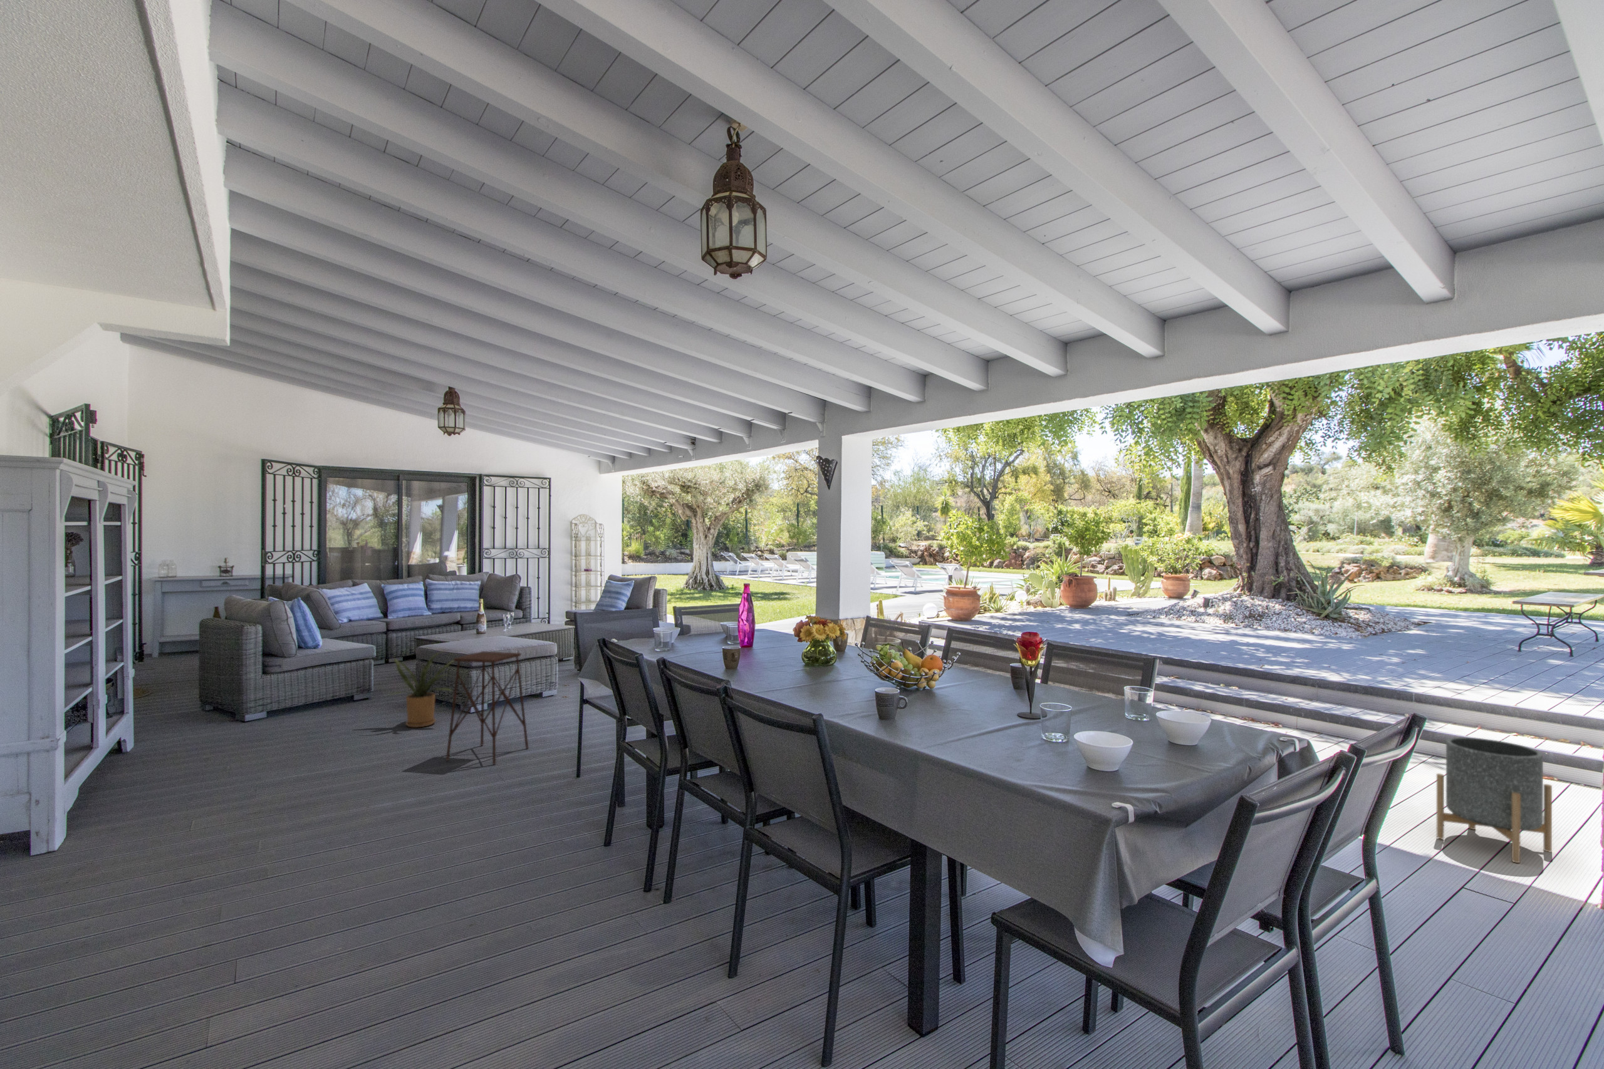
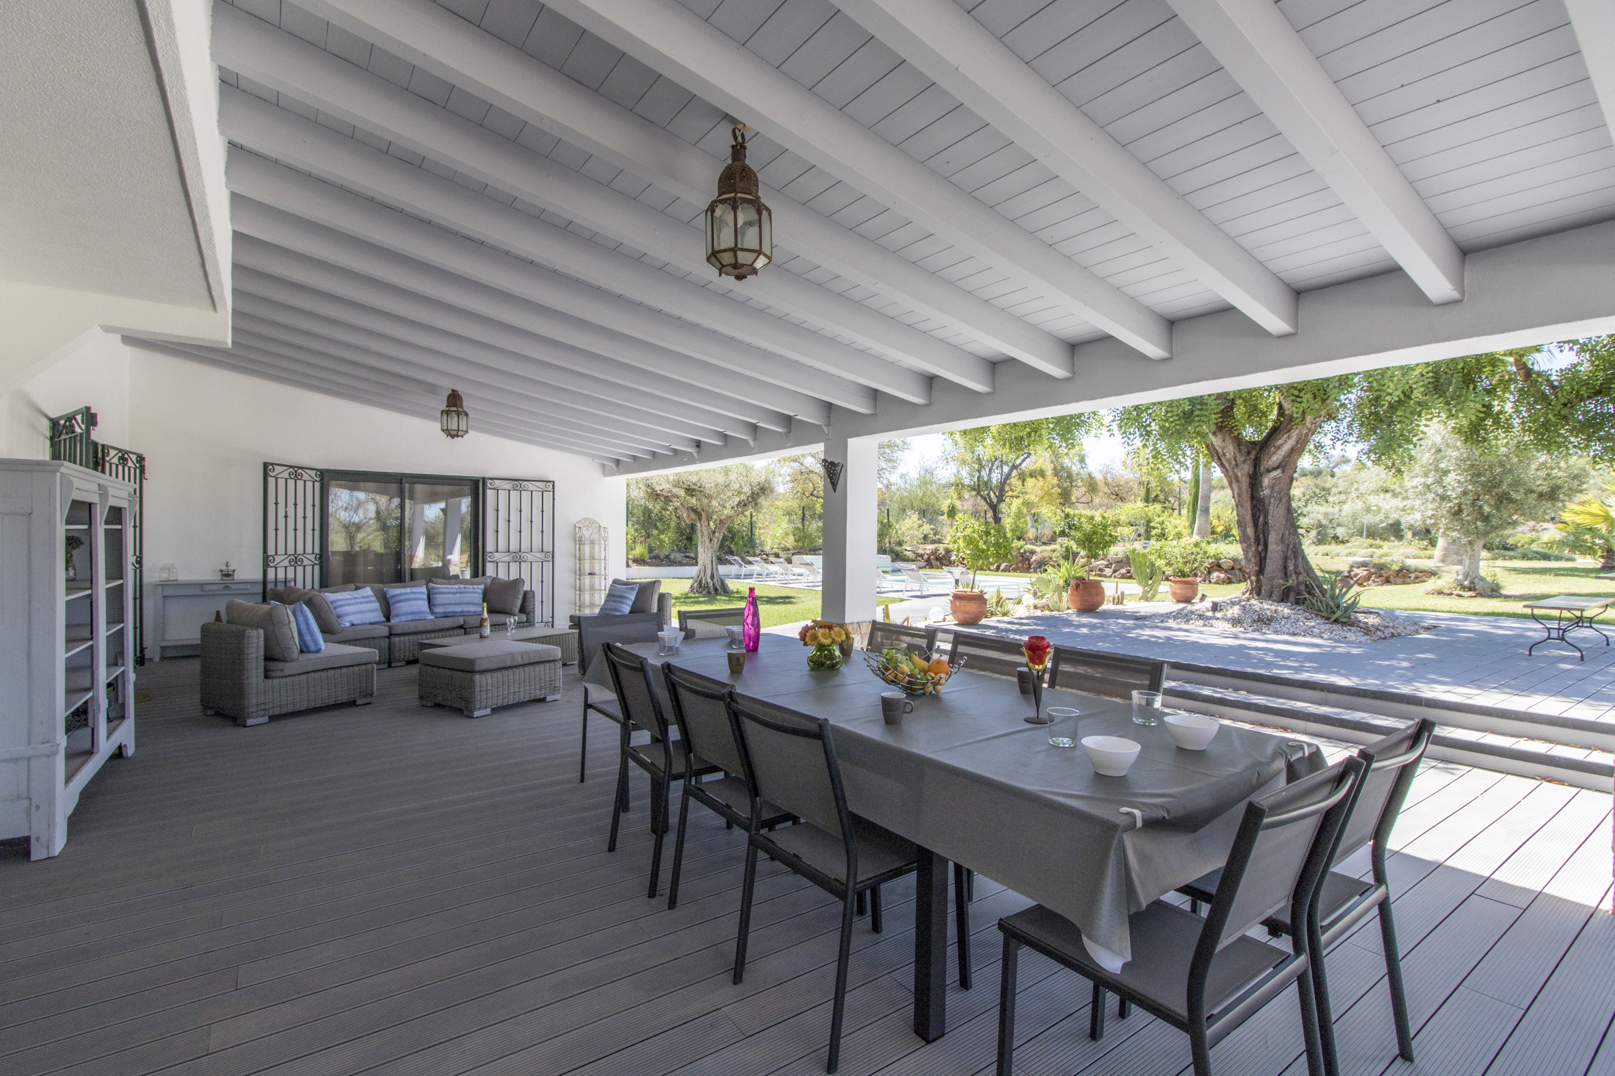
- planter (1493, 796)
- side table (492, 705)
- house plant (422, 686)
